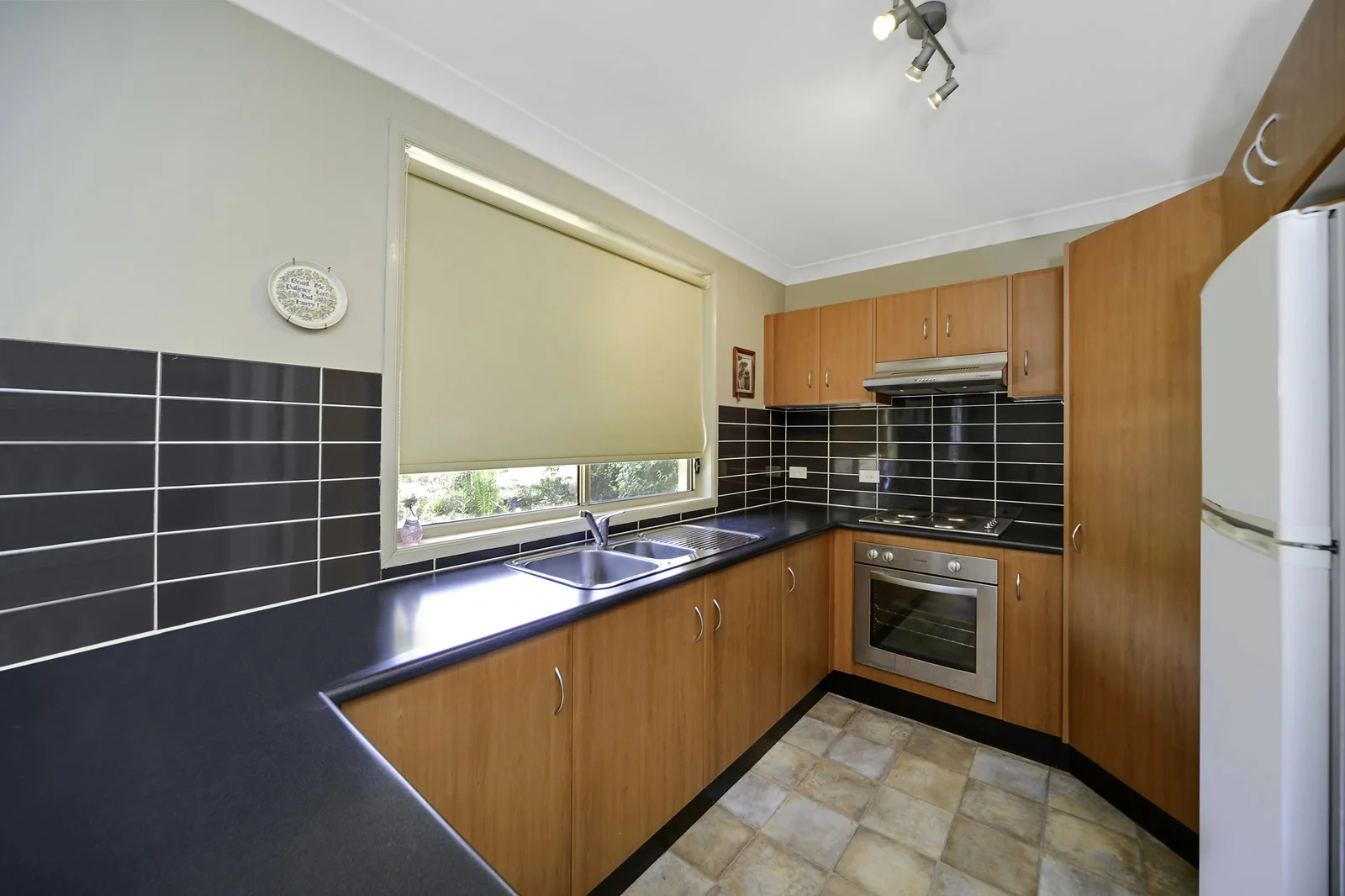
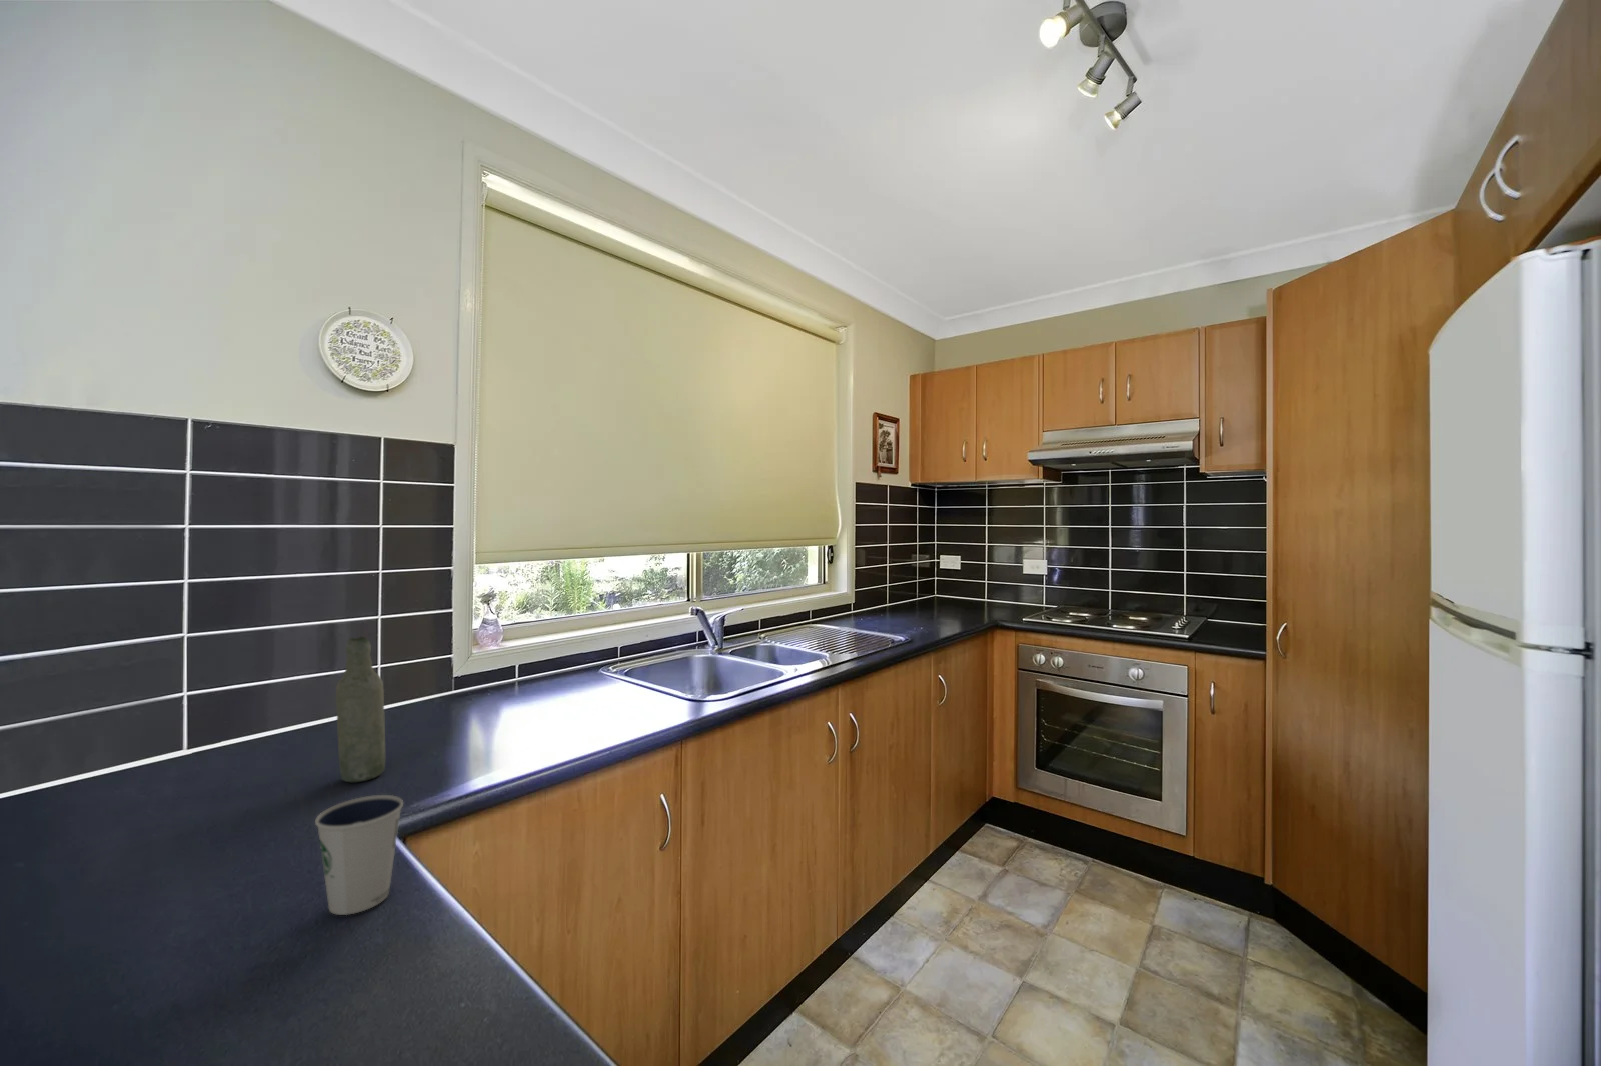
+ bottle (361, 707)
+ dixie cup (361, 855)
